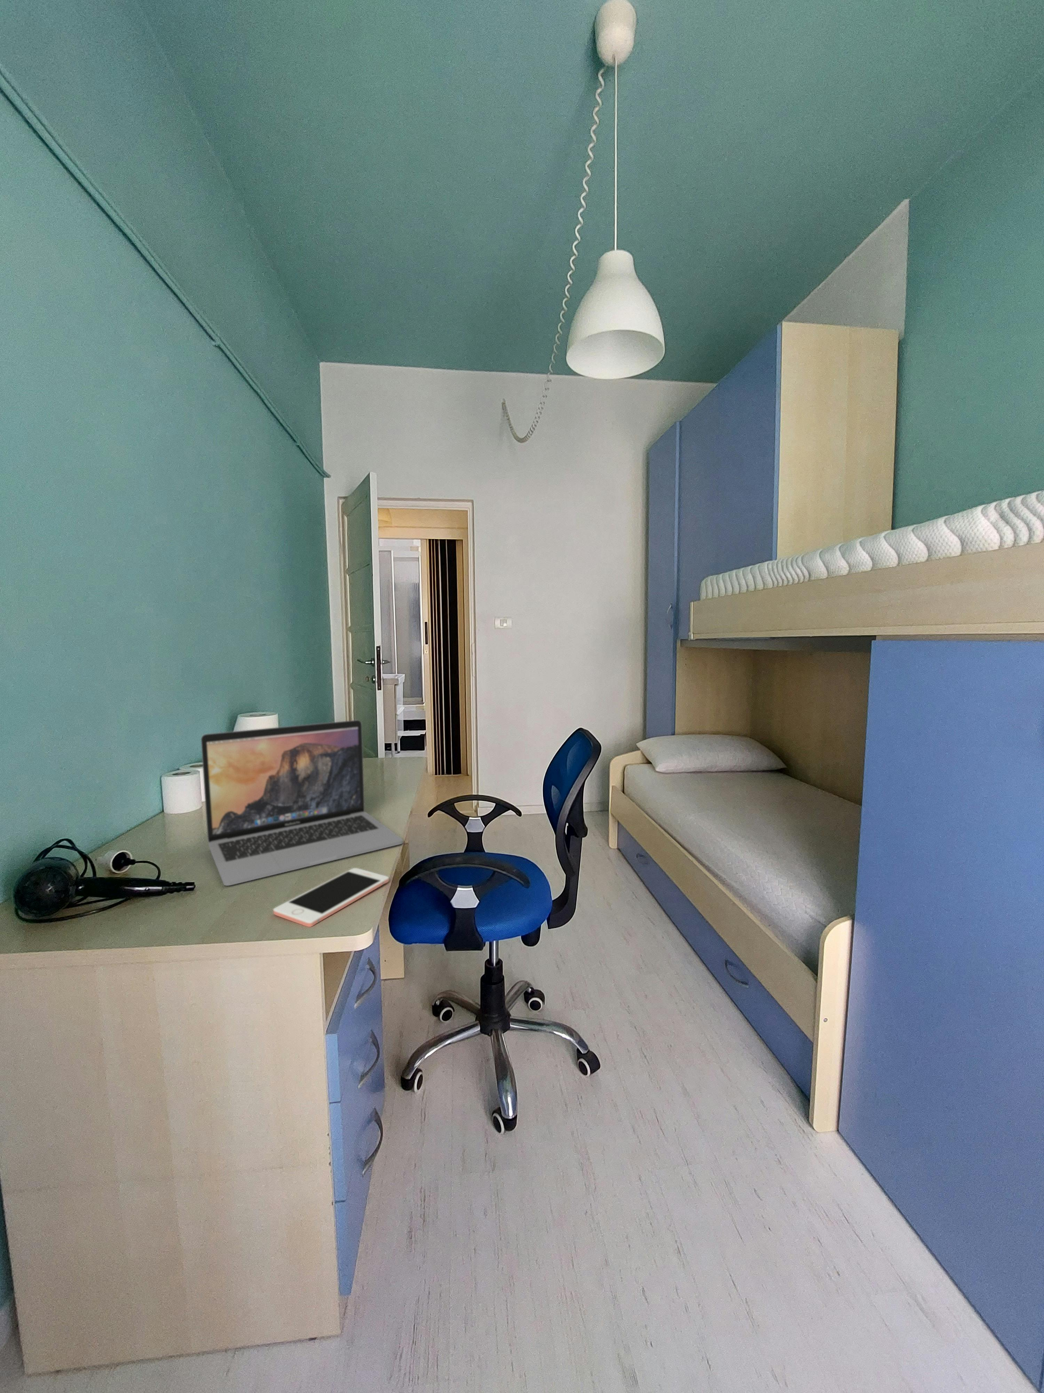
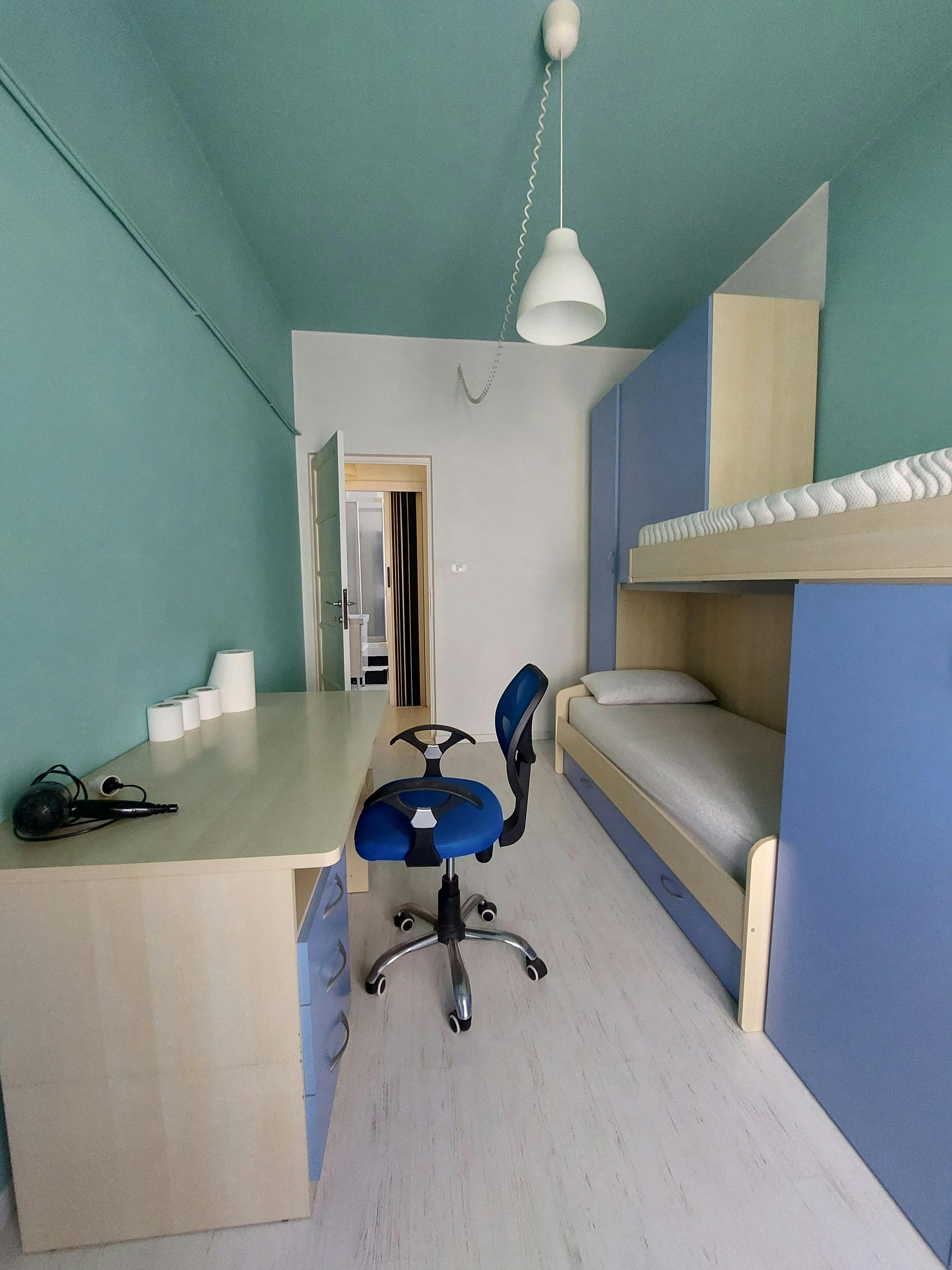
- cell phone (334, 894)
- laptop (304, 791)
